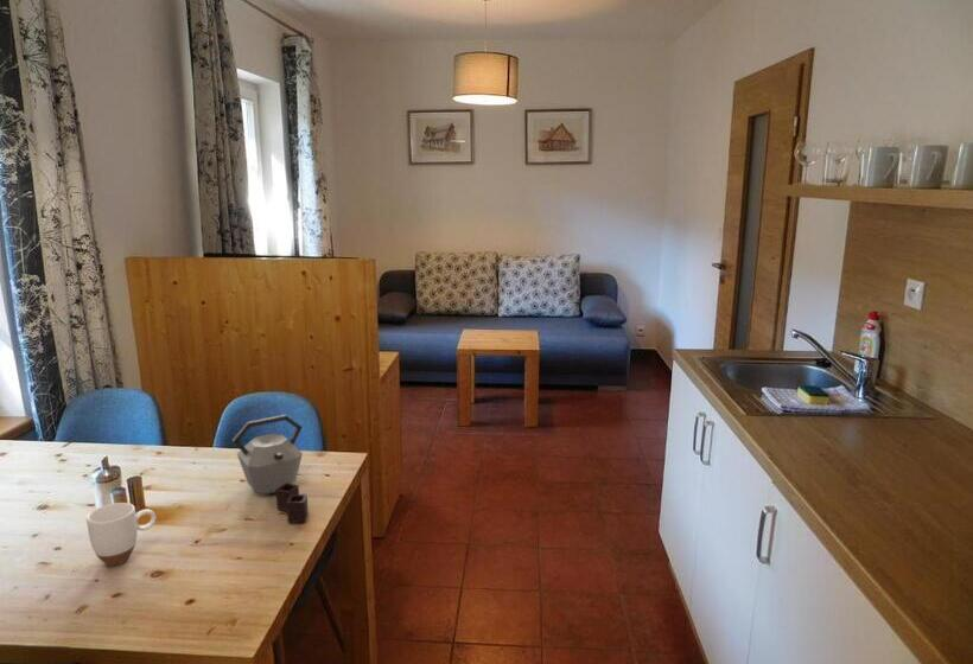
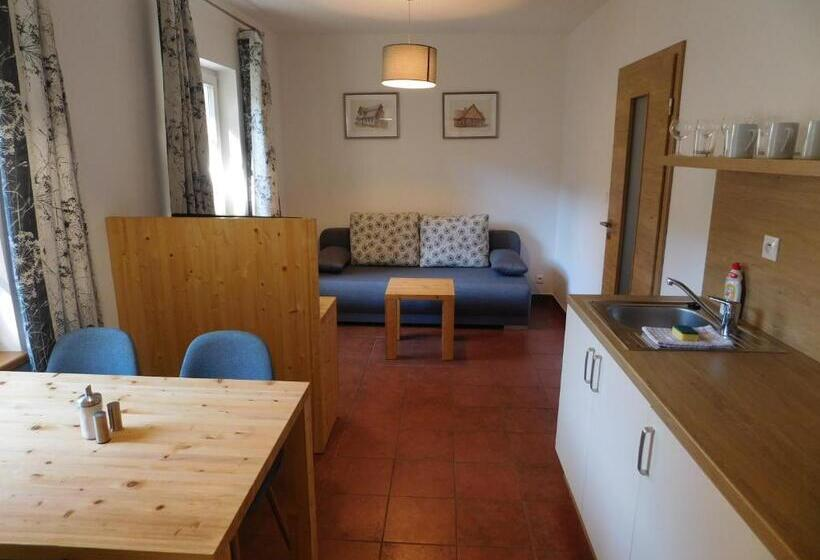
- kettle (279, 464)
- mug (123, 532)
